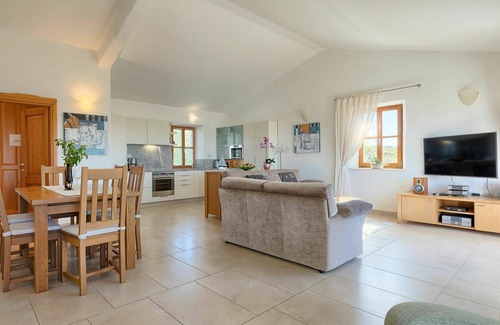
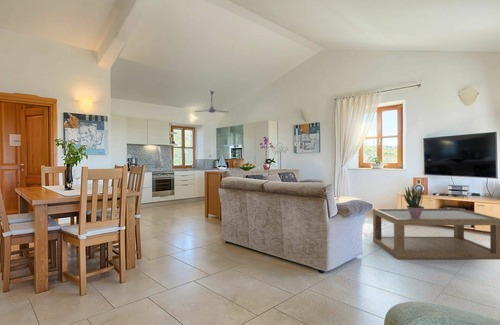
+ ceiling fan (211, 100)
+ potted plant (413, 200)
+ coffee table (431, 237)
